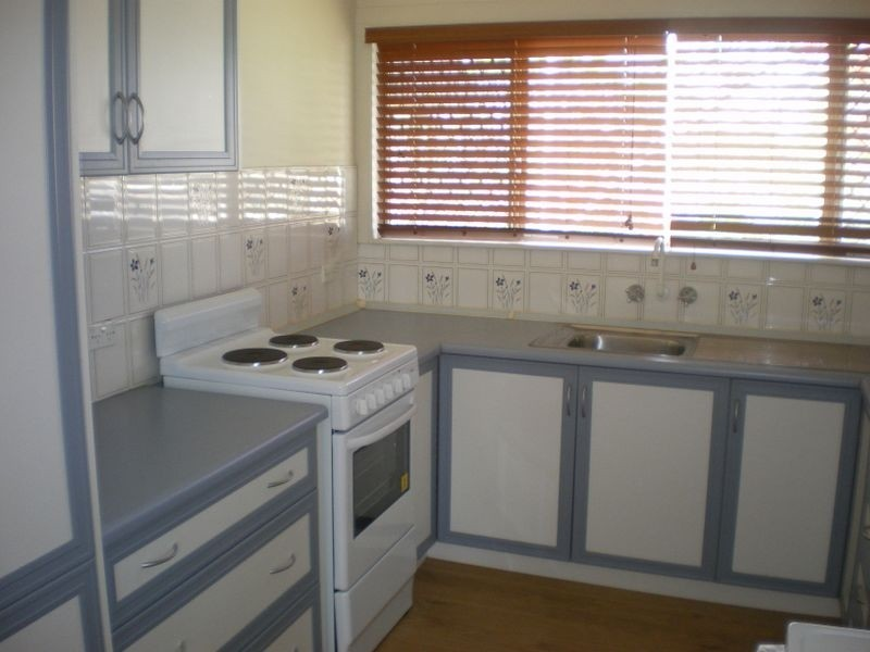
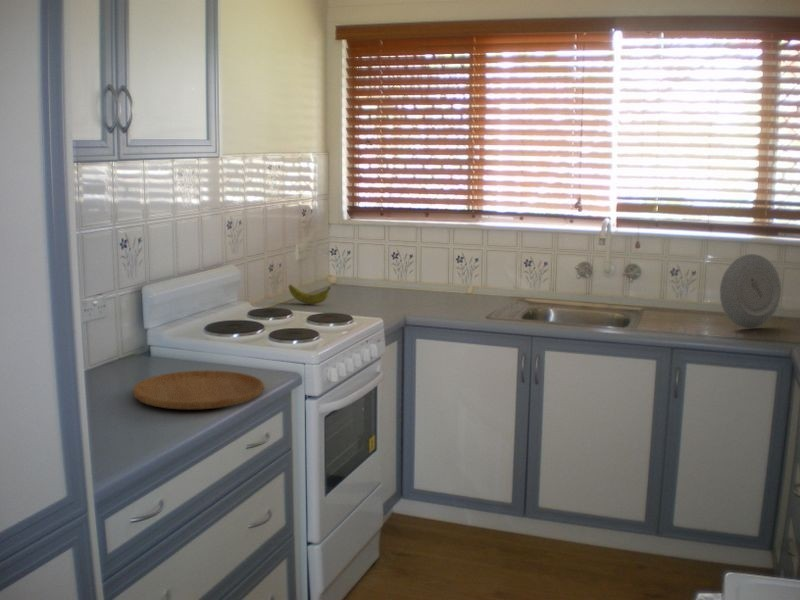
+ banana (309, 294)
+ plate (753, 291)
+ cutting board (199, 389)
